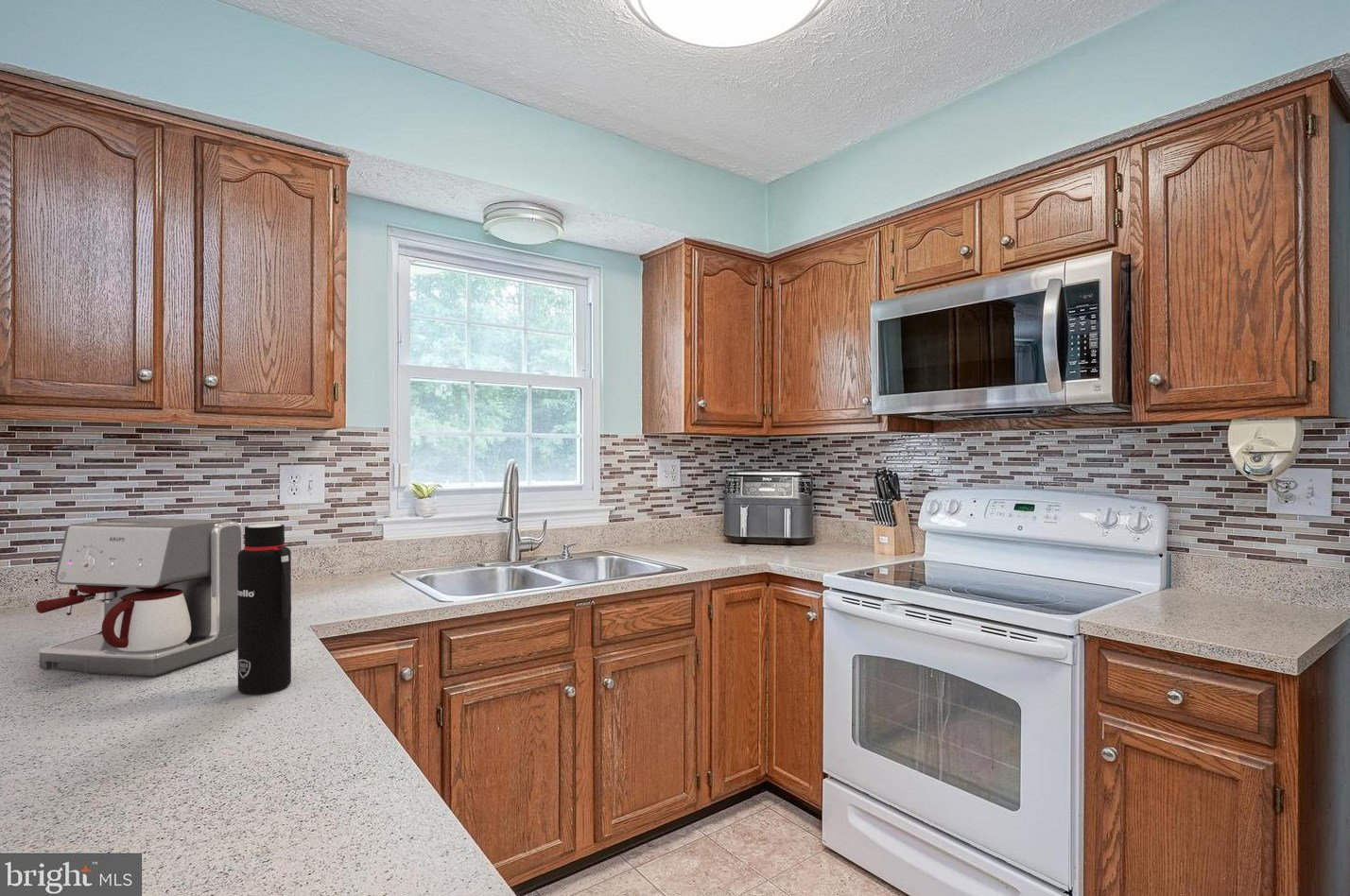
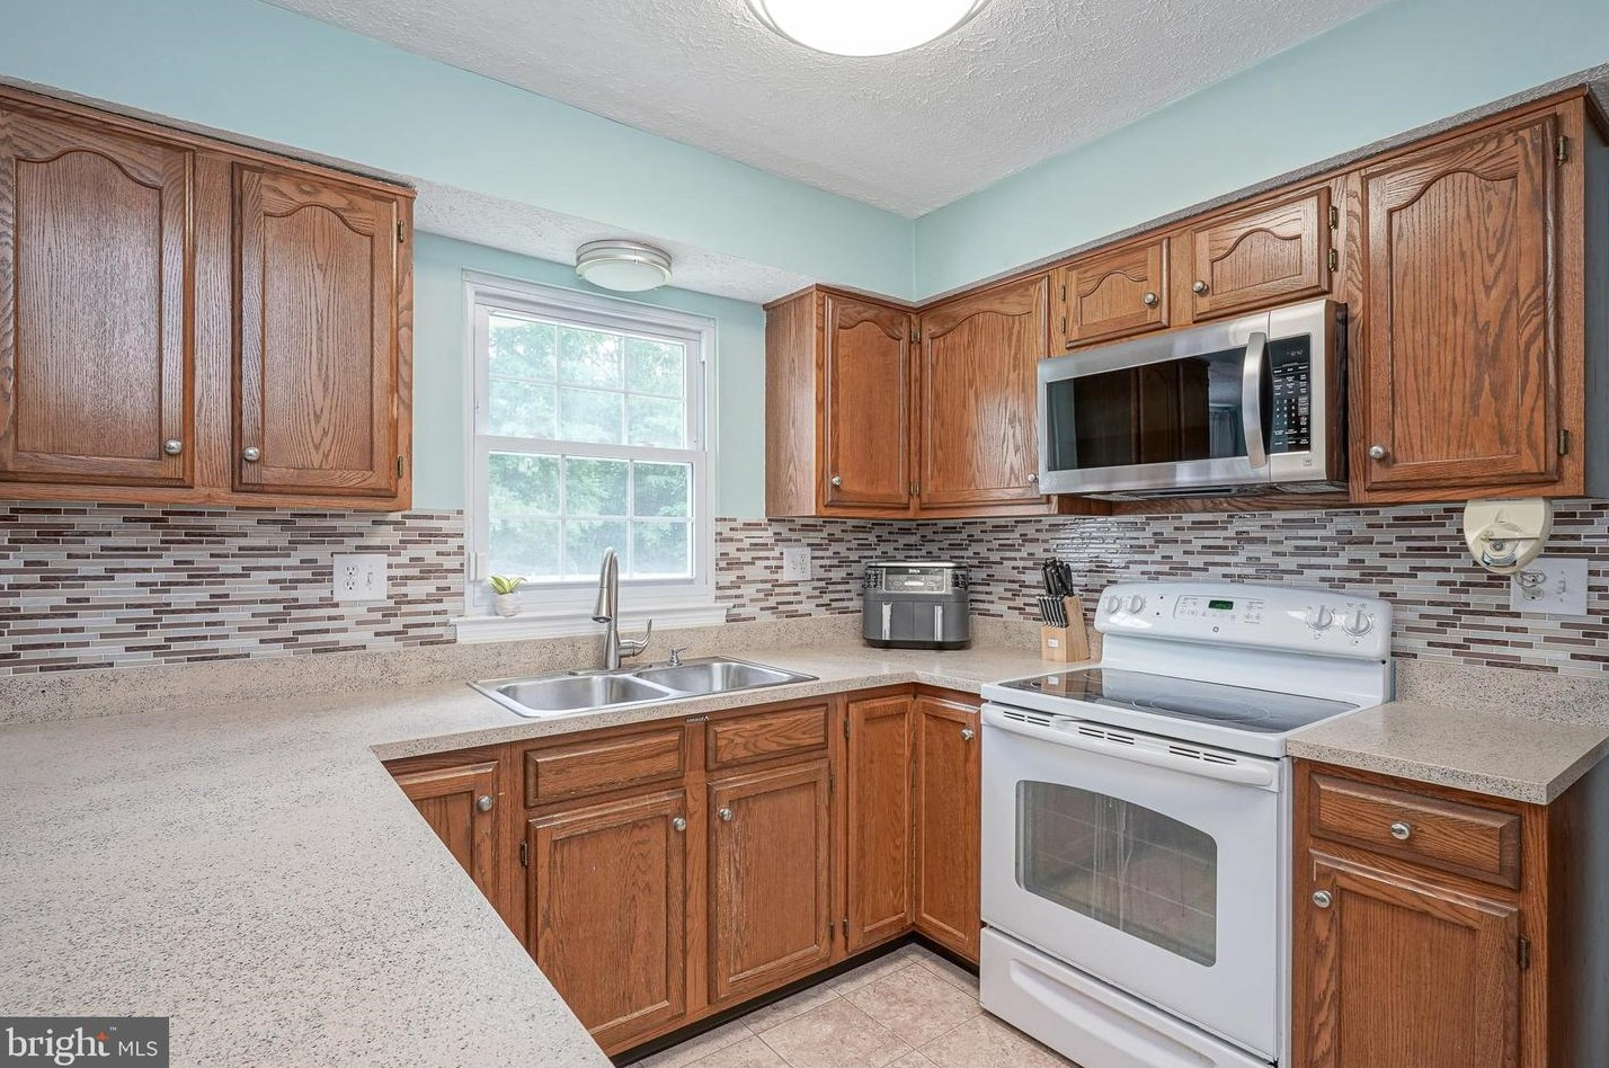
- coffee maker (147, 589)
- water bottle (268, 606)
